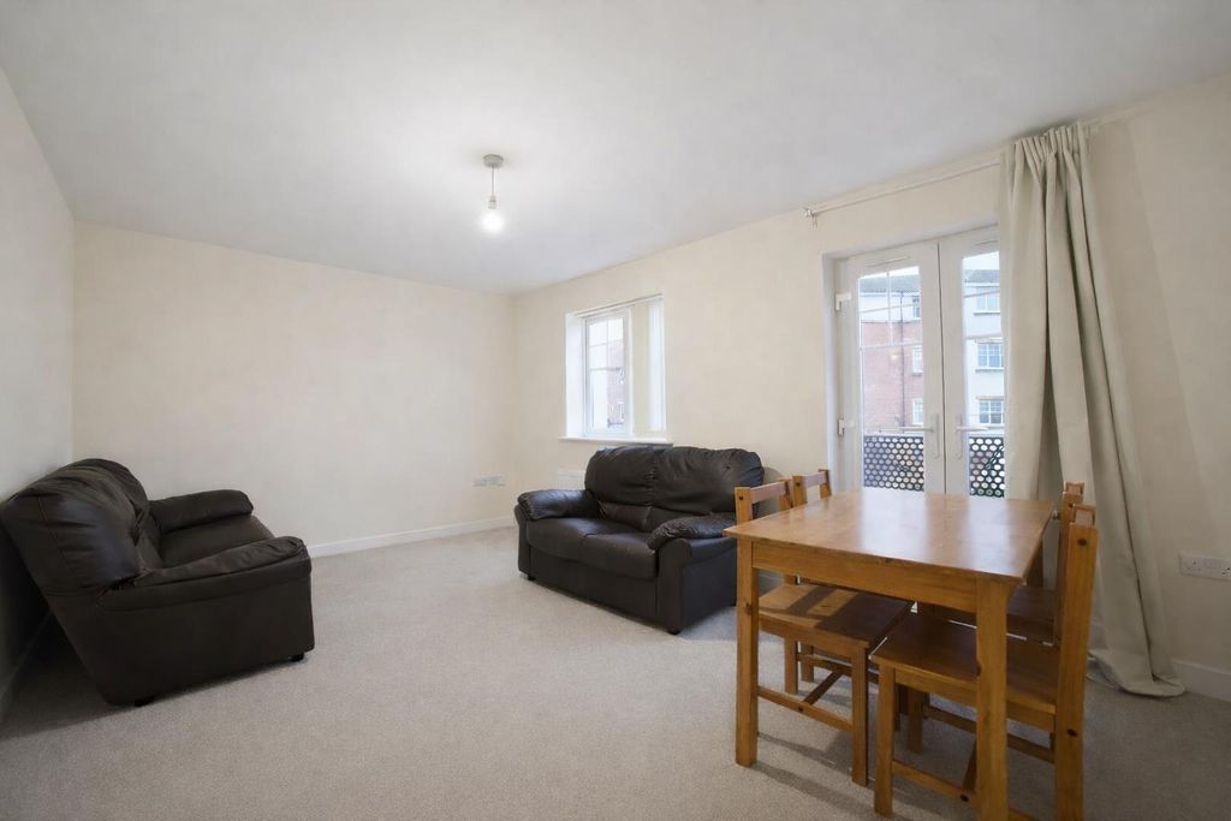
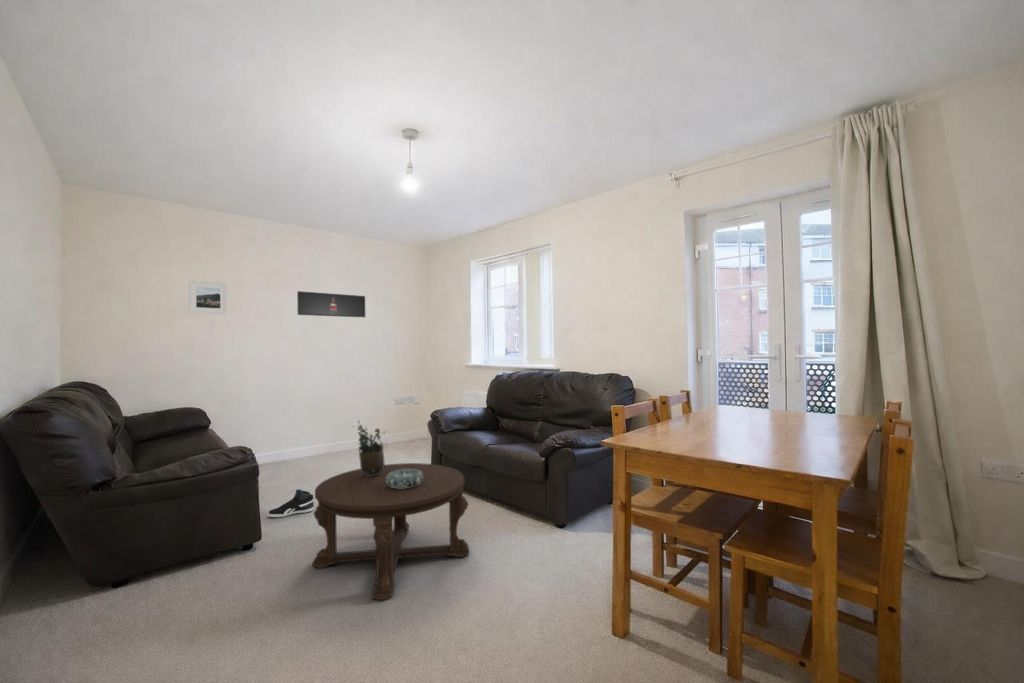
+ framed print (208, 297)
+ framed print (333, 305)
+ sneaker (291, 501)
+ decorative bowl (404, 478)
+ coffee table (392, 519)
+ potted plant (368, 445)
